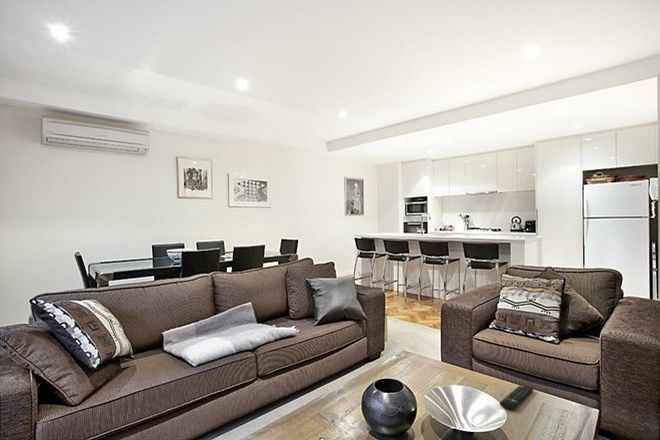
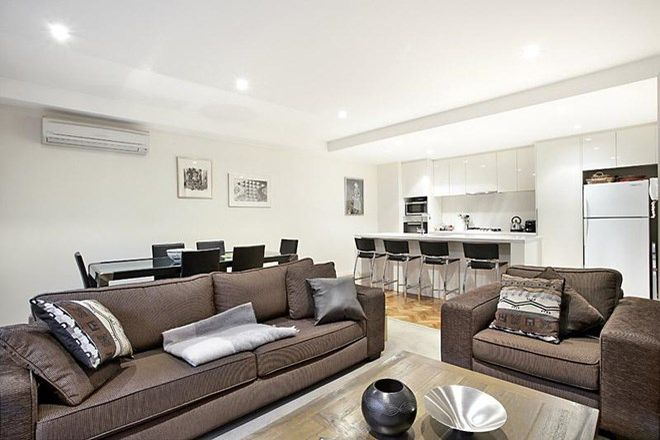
- remote control (517, 396)
